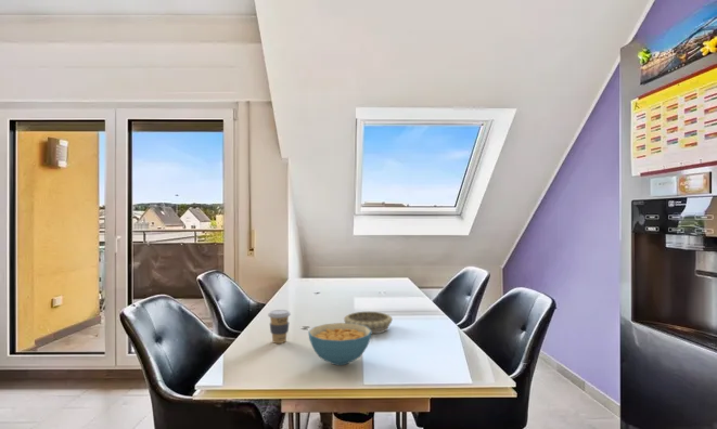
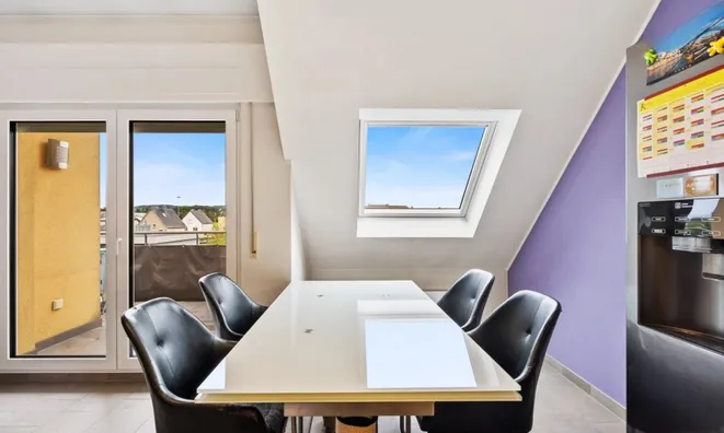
- decorative bowl (368, 322)
- coffee cup (279, 326)
- cereal bowl (340, 346)
